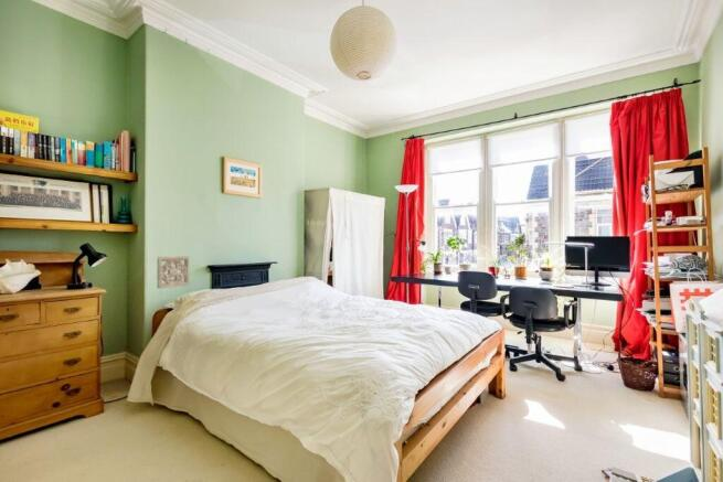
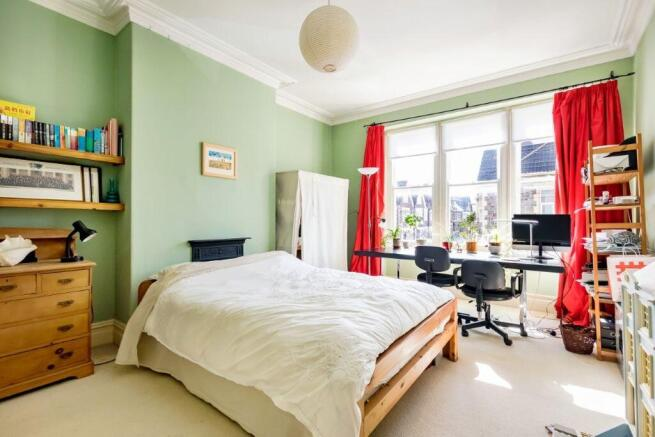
- wall ornament (172, 271)
